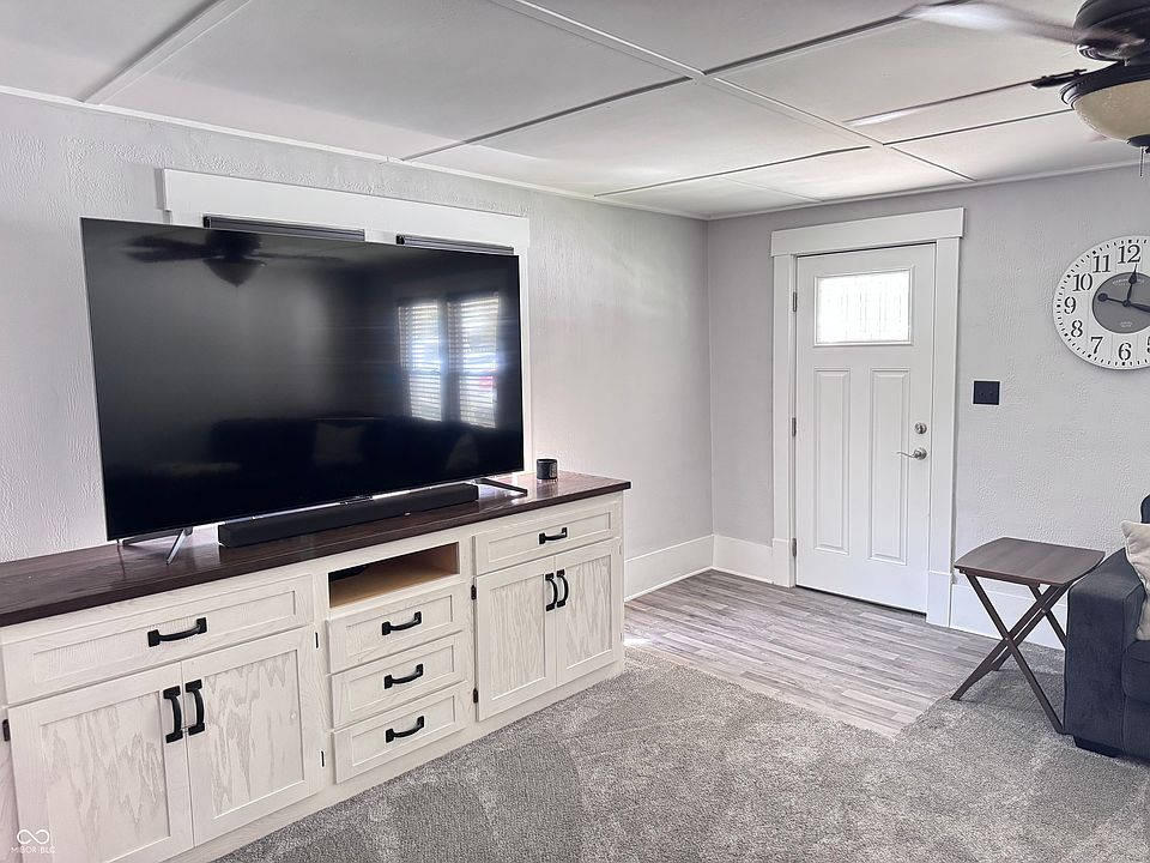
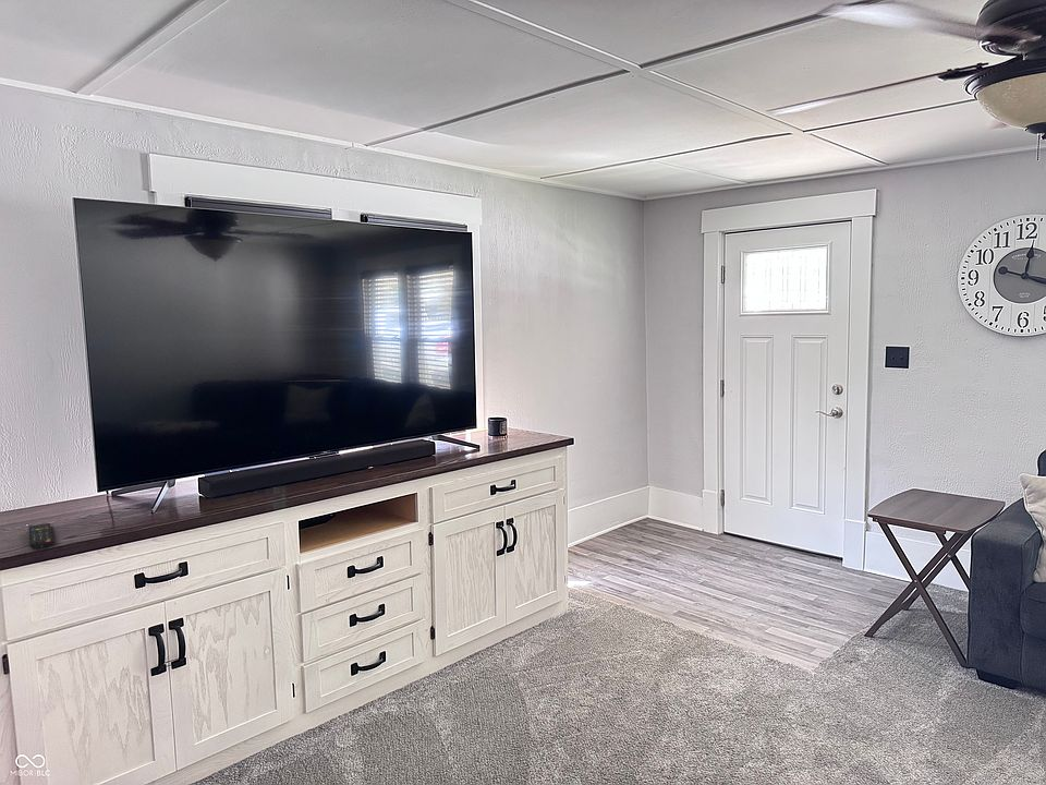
+ remote control (40, 535)
